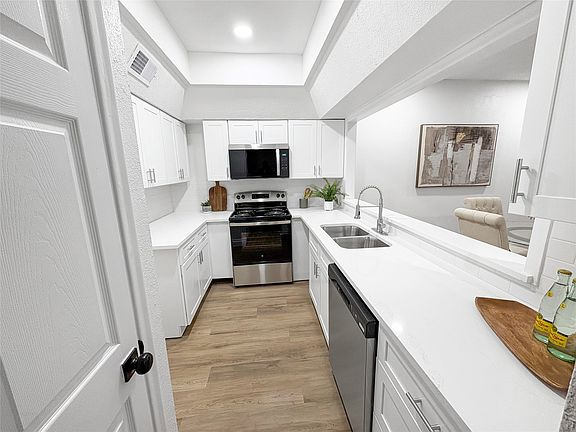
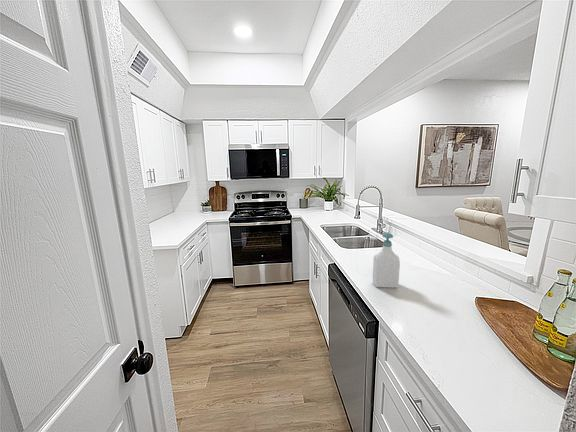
+ soap bottle (385, 258)
